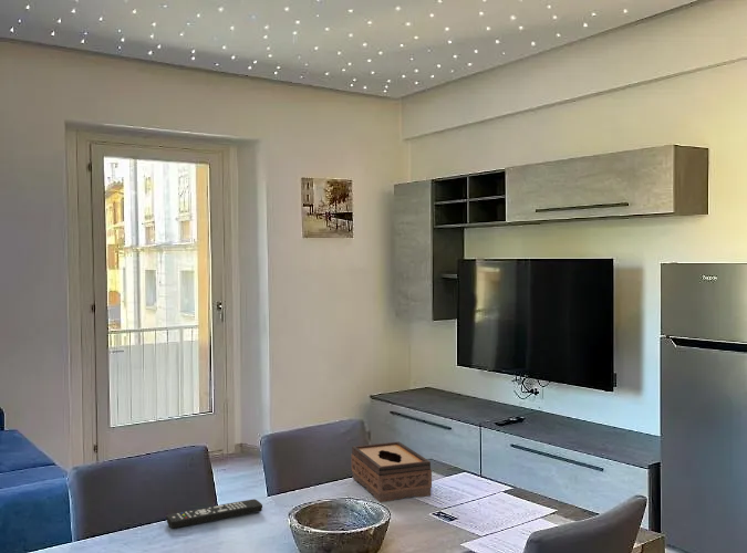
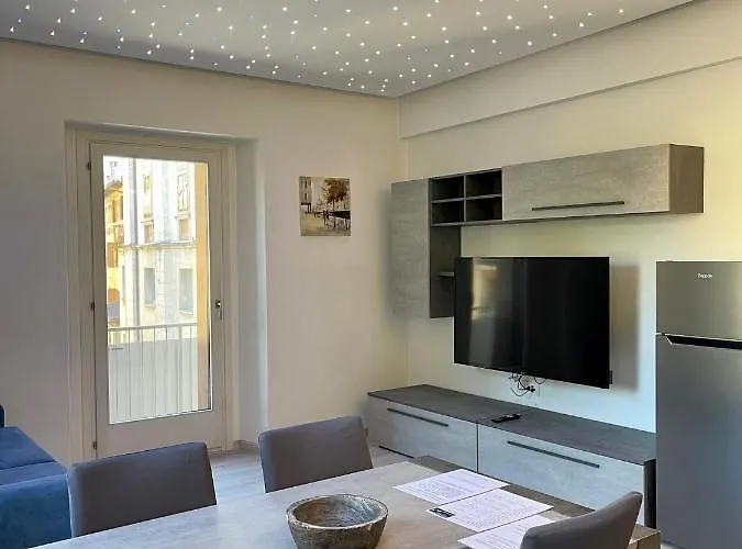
- tissue box (390, 470)
- remote control (215, 513)
